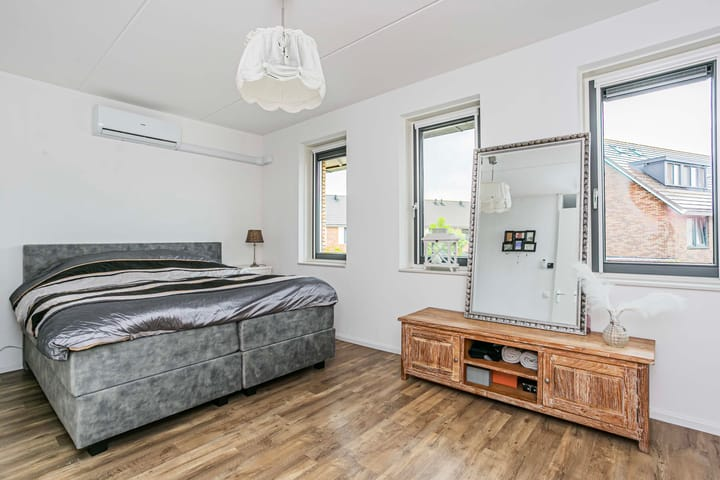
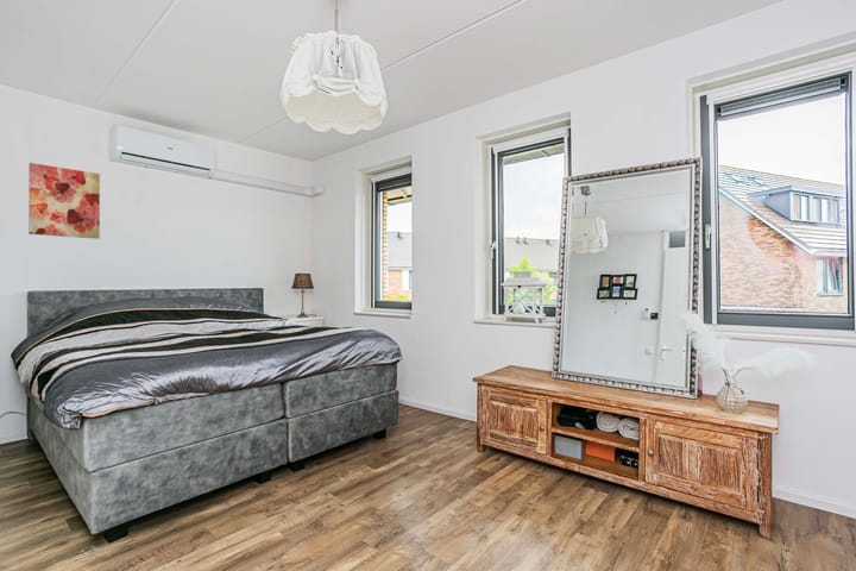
+ wall art (65, 202)
